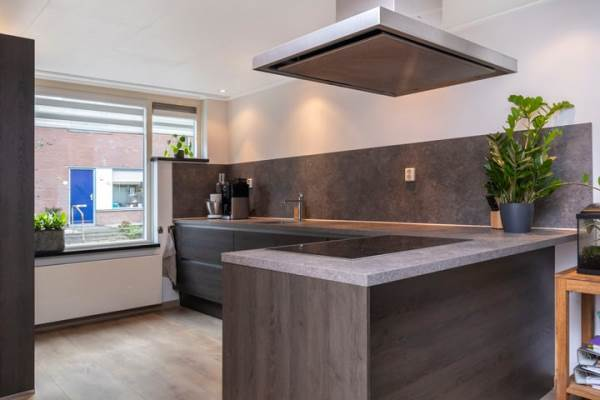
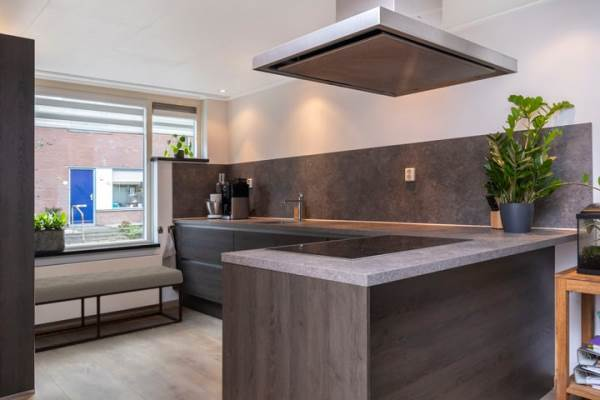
+ bench (96, 304)
